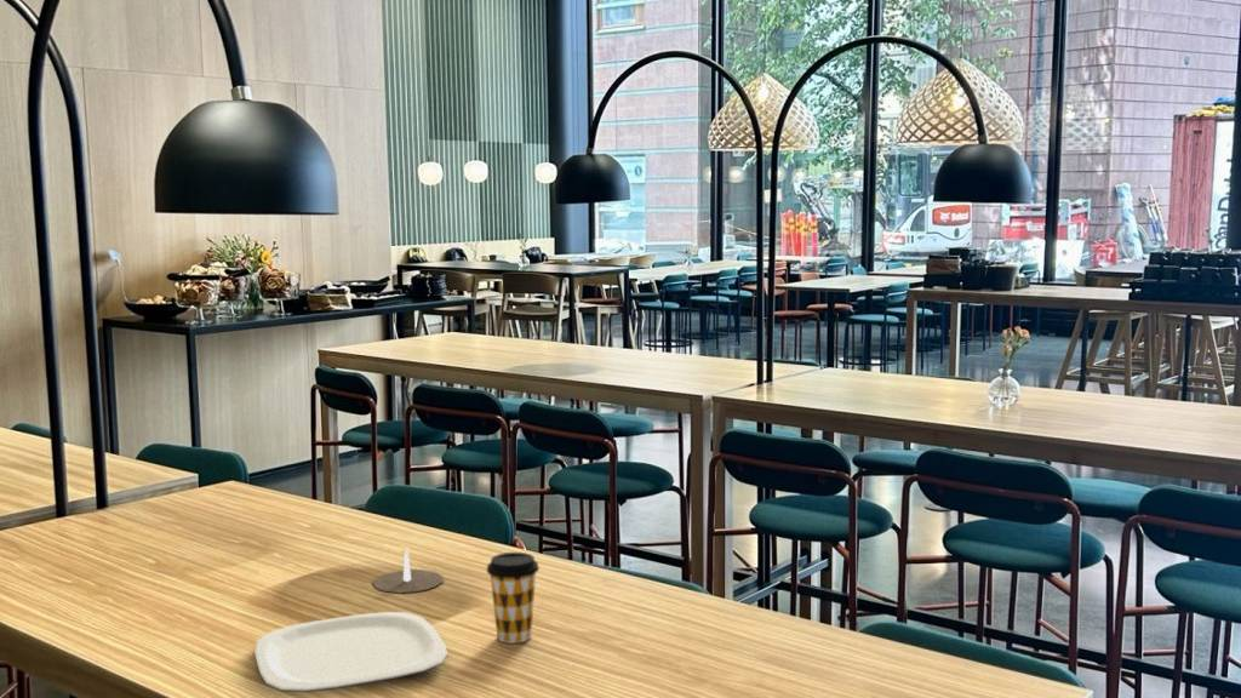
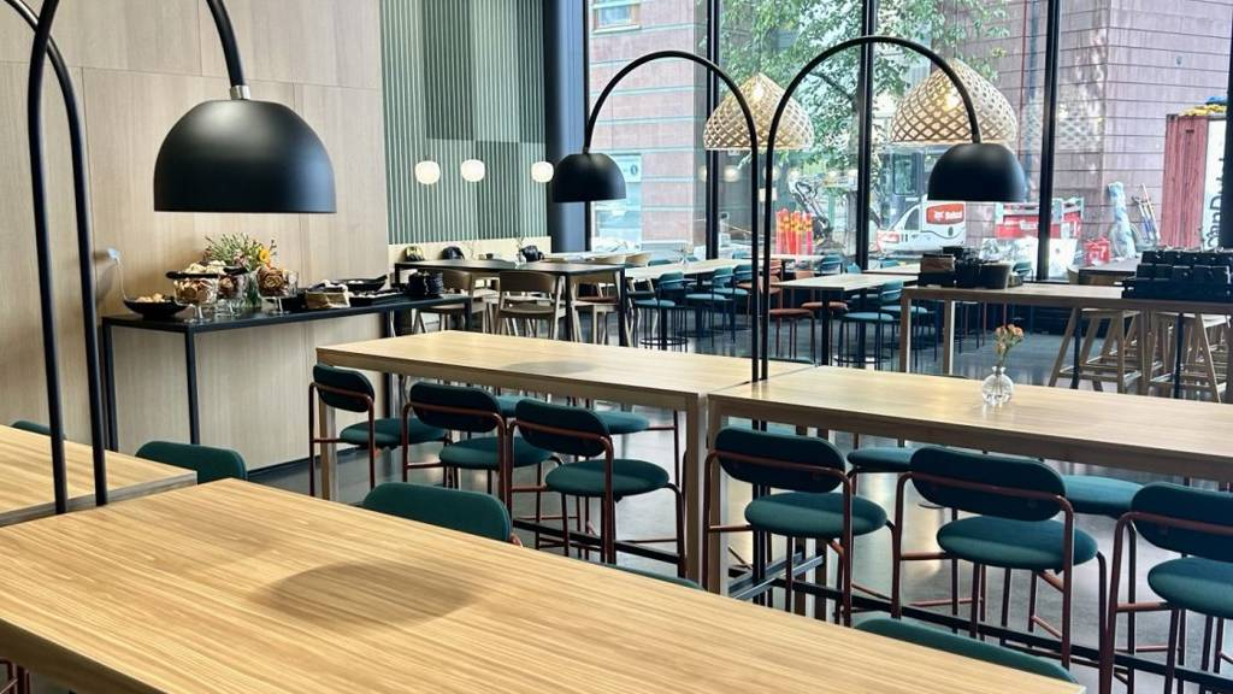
- candle (408, 565)
- coffee cup (513, 597)
- plate (350, 652)
